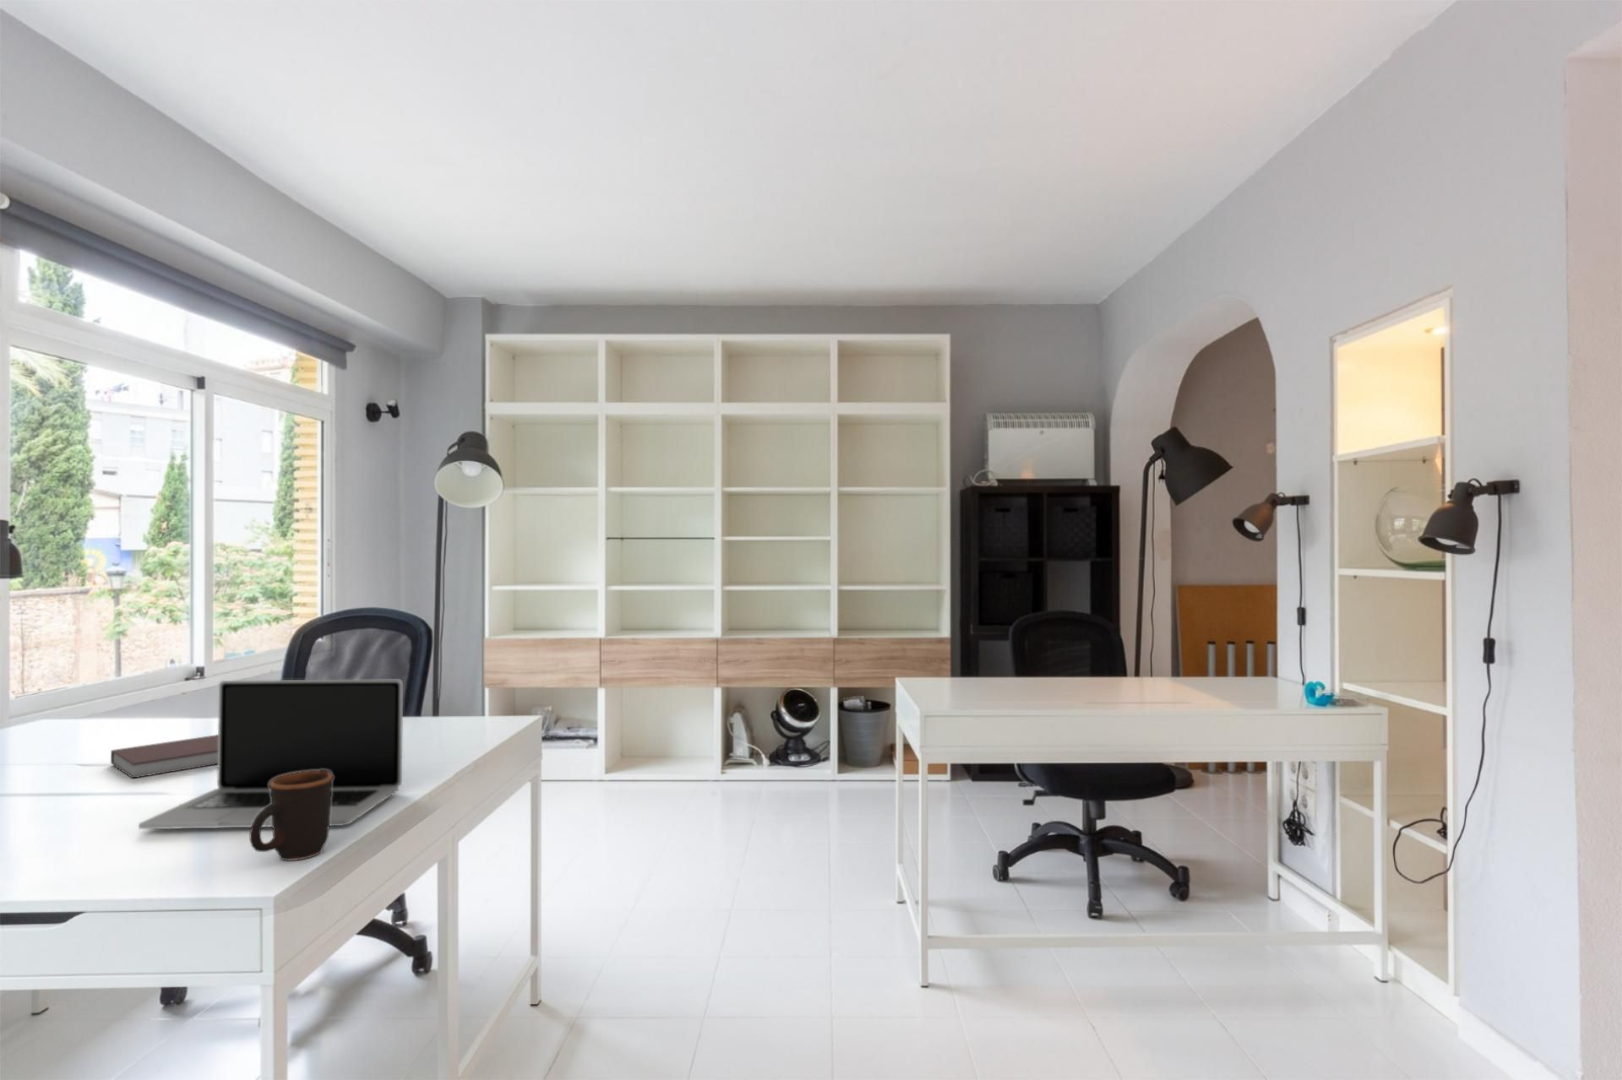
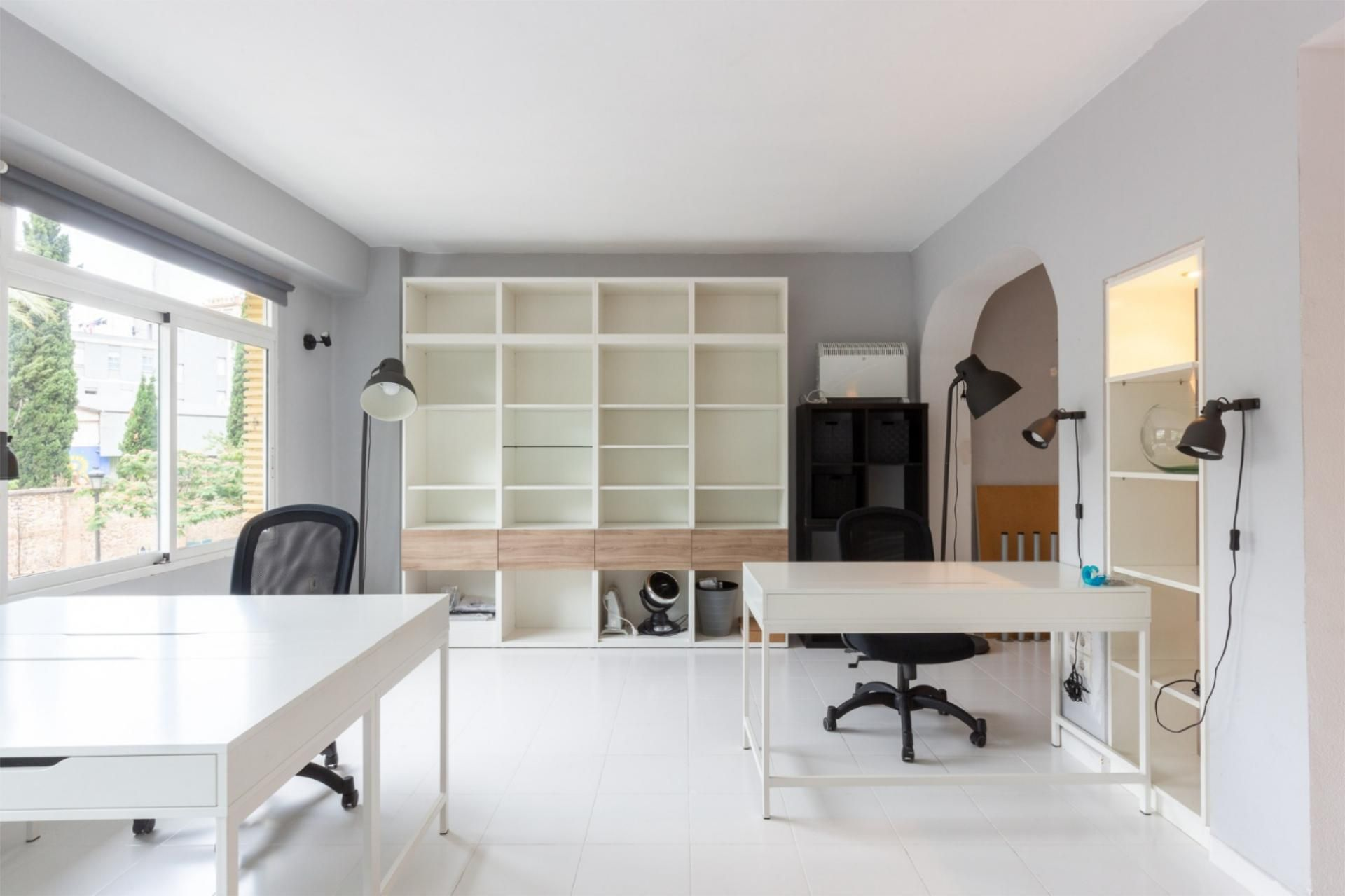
- mug (291, 820)
- notebook (189, 752)
- laptop (281, 750)
